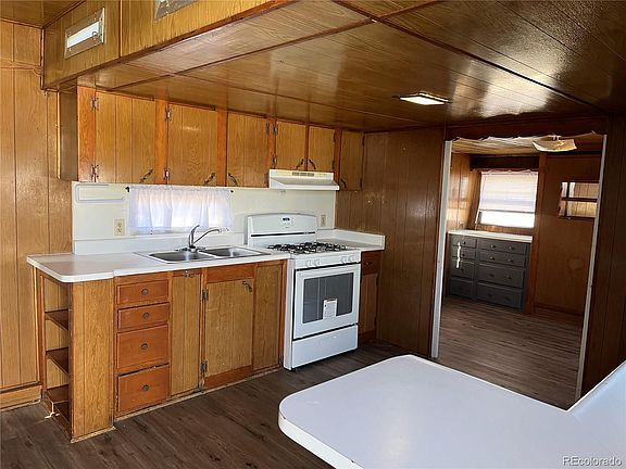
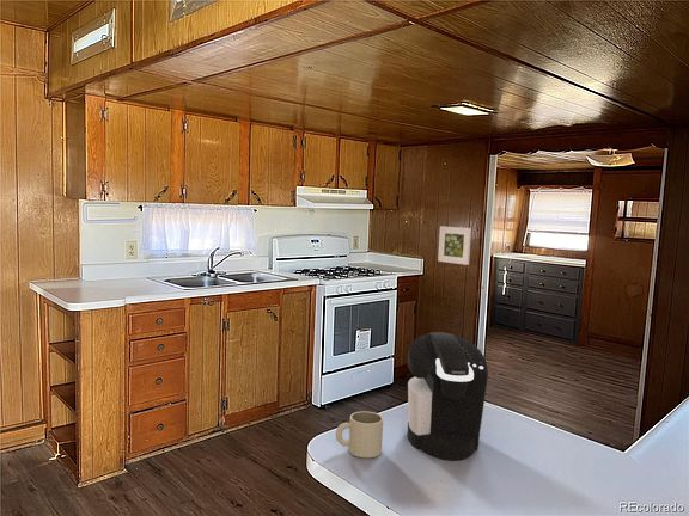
+ coffee maker (446, 391)
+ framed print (453, 245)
+ mug (359, 434)
